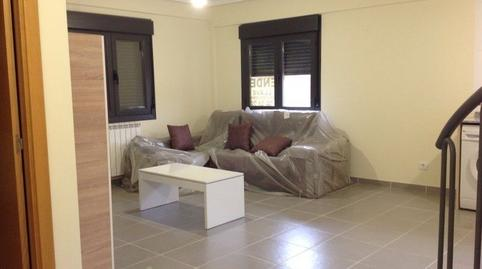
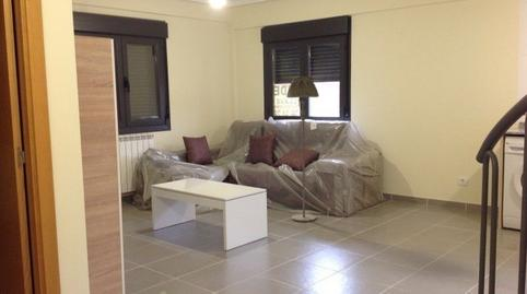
+ floor lamp (303, 149)
